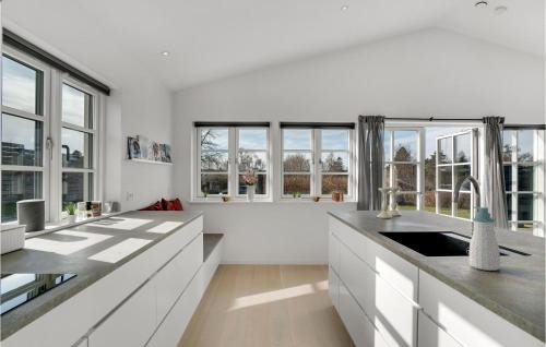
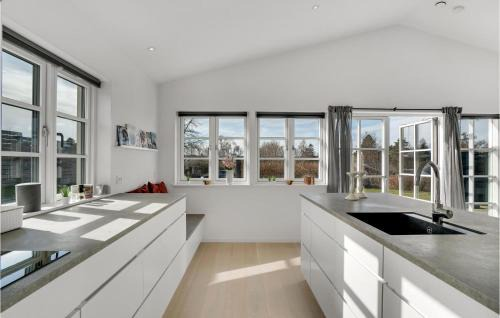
- soap bottle (484, 237)
